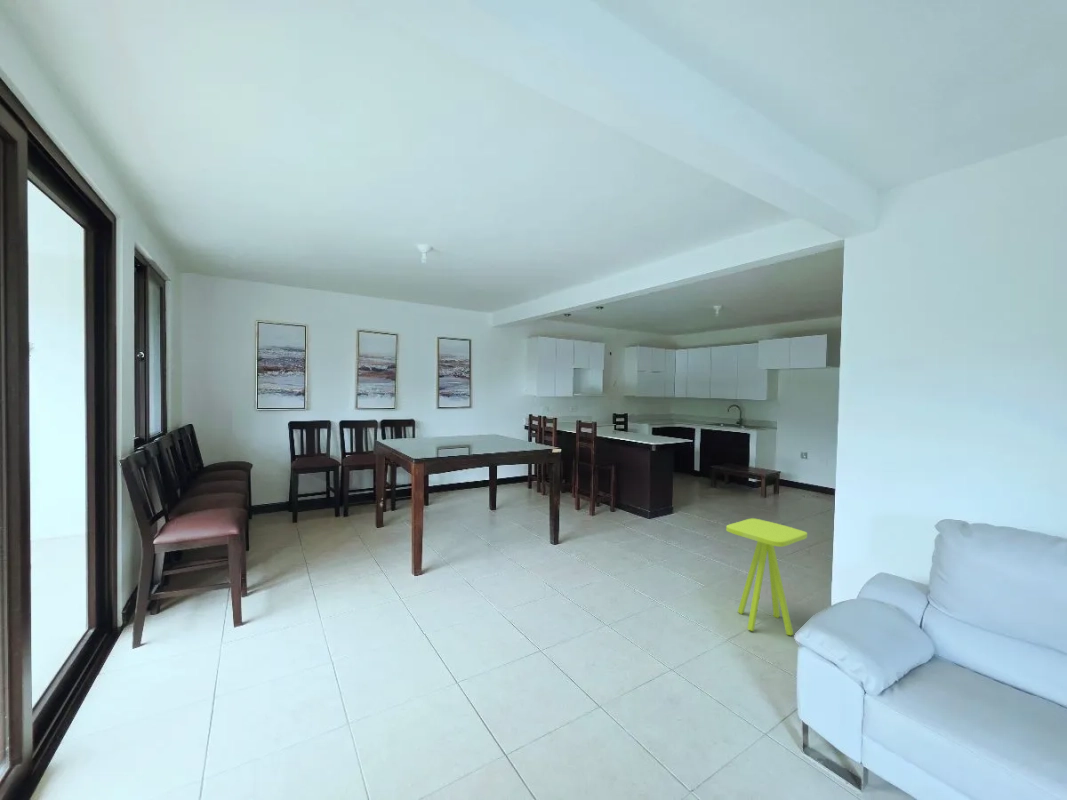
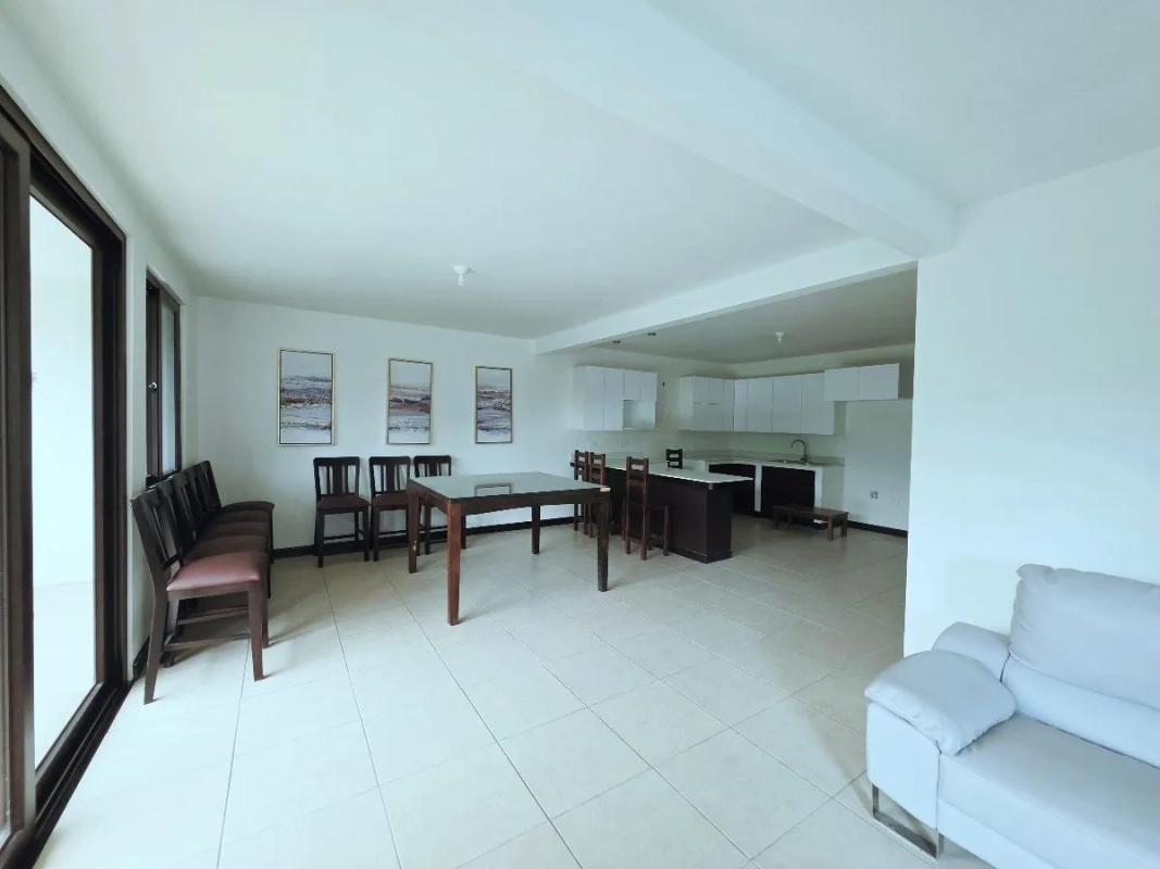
- side table (762, 576)
